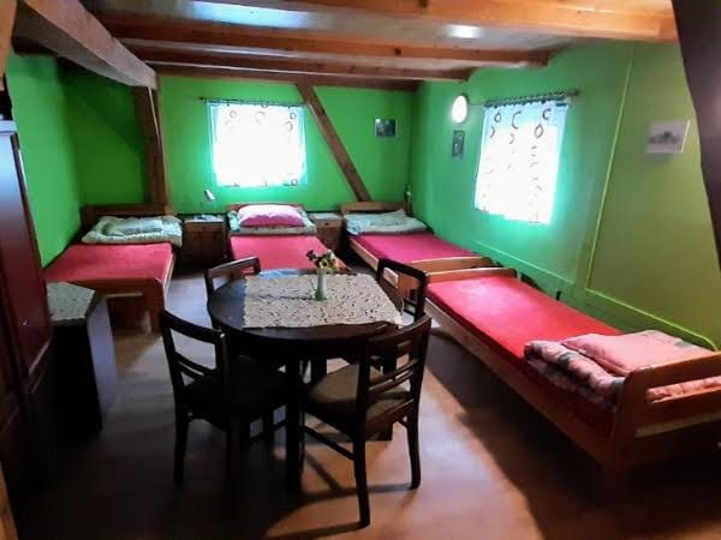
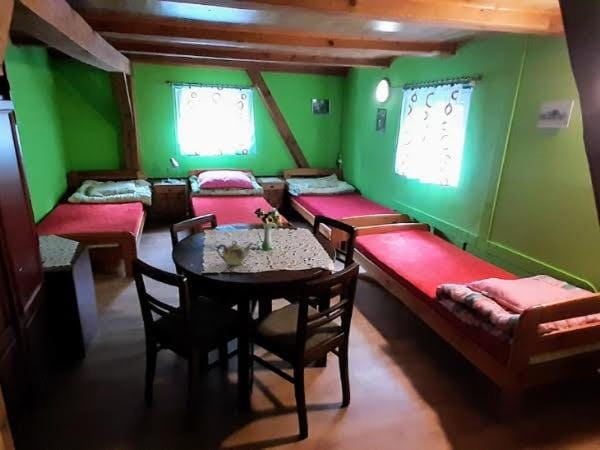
+ teapot (236, 251)
